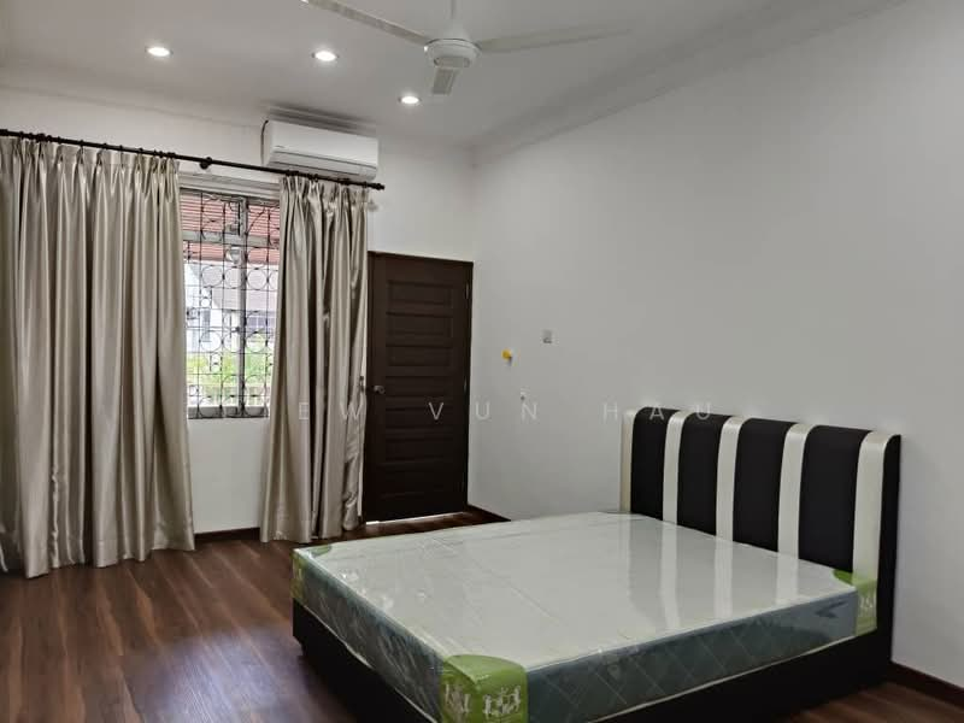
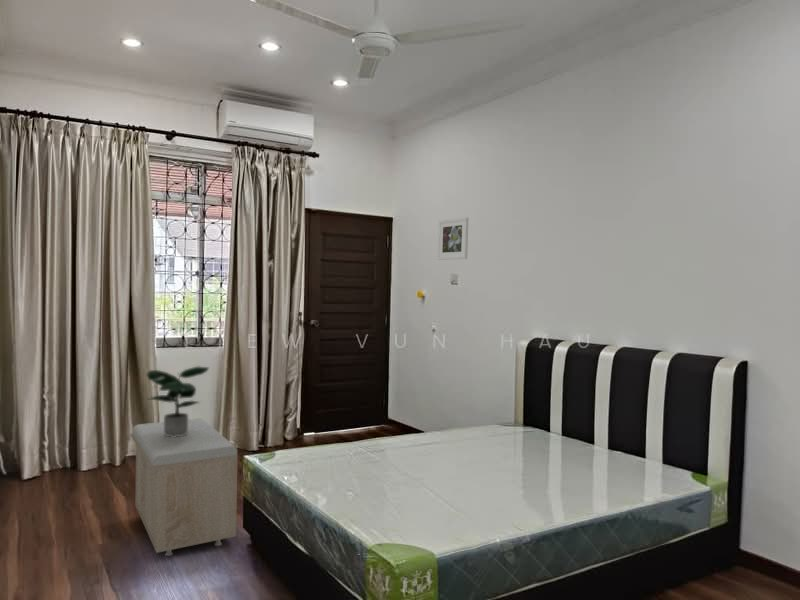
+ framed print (452, 239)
+ storage bench (181, 482)
+ potted plant (177, 401)
